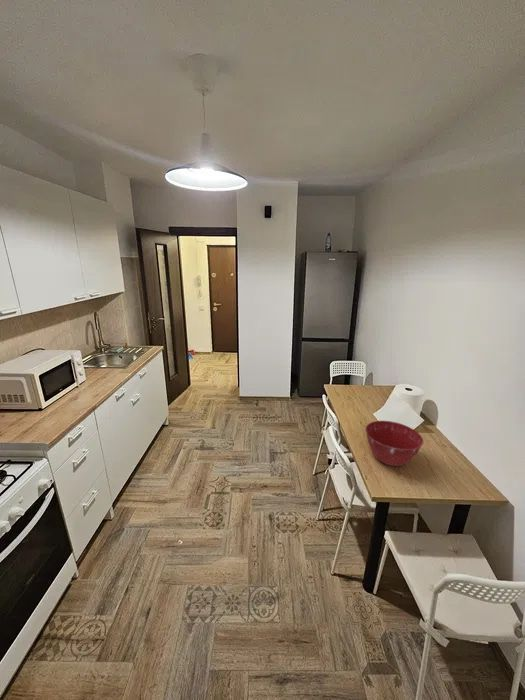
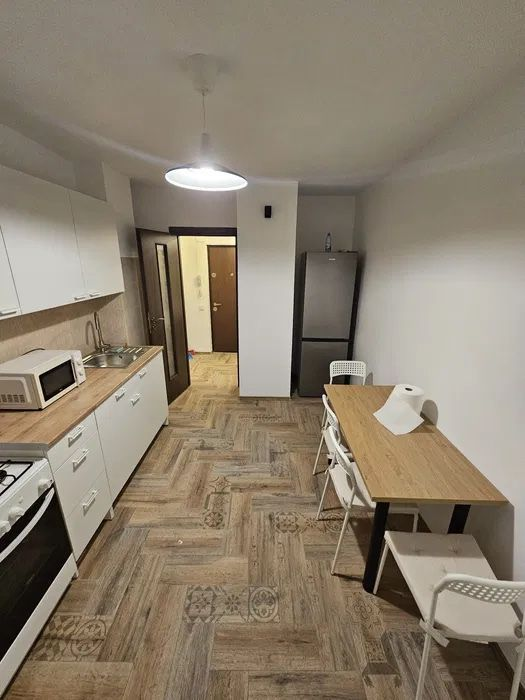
- mixing bowl (391, 445)
